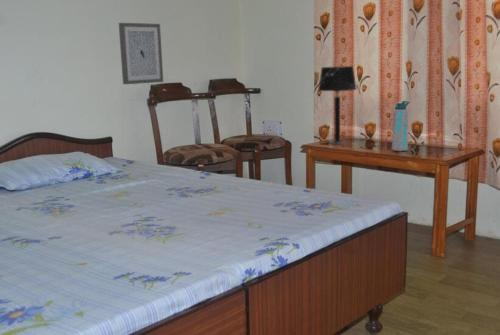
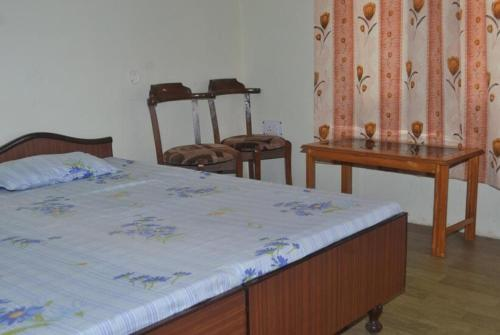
- water bottle (400, 126)
- wall art (141, 53)
- table lamp (337, 105)
